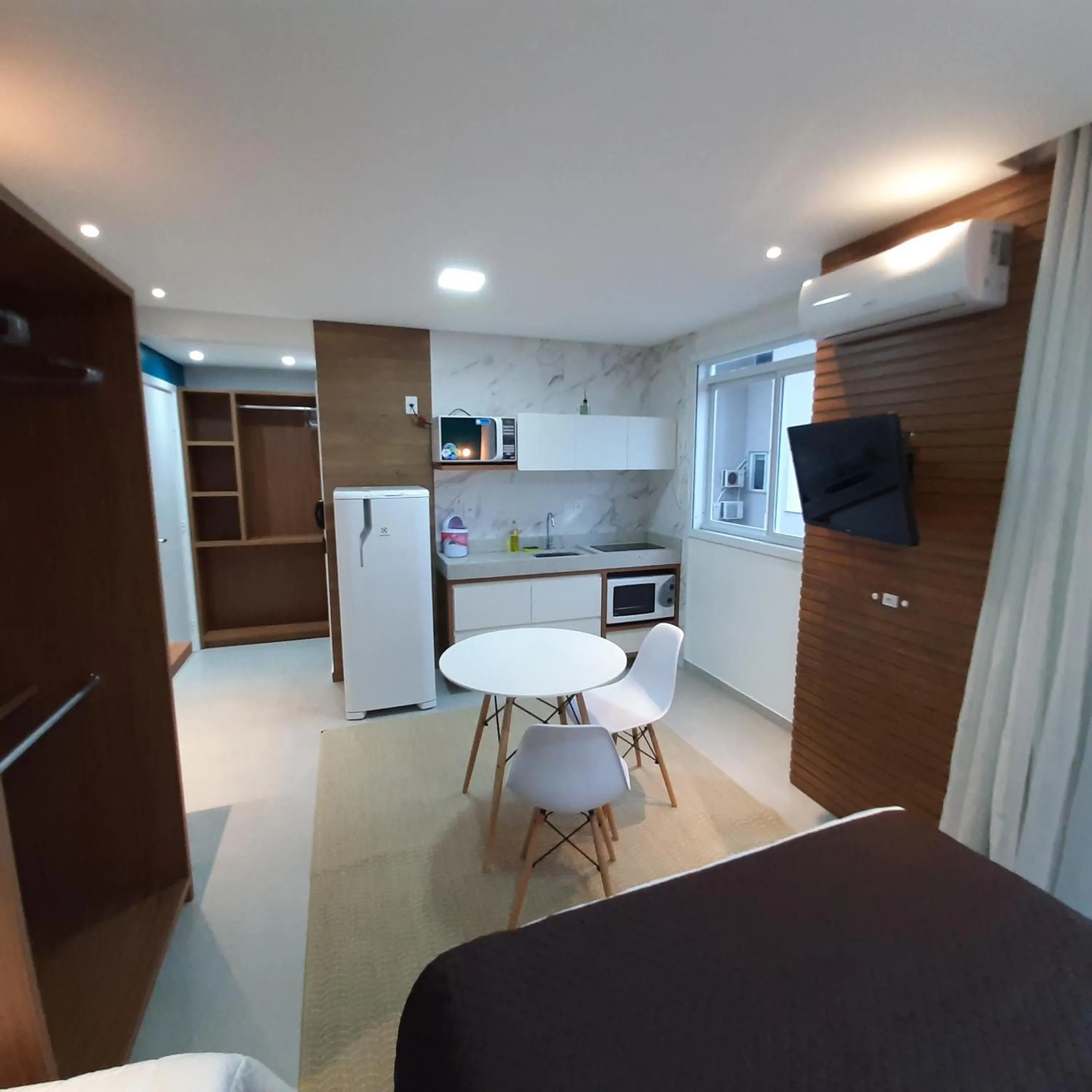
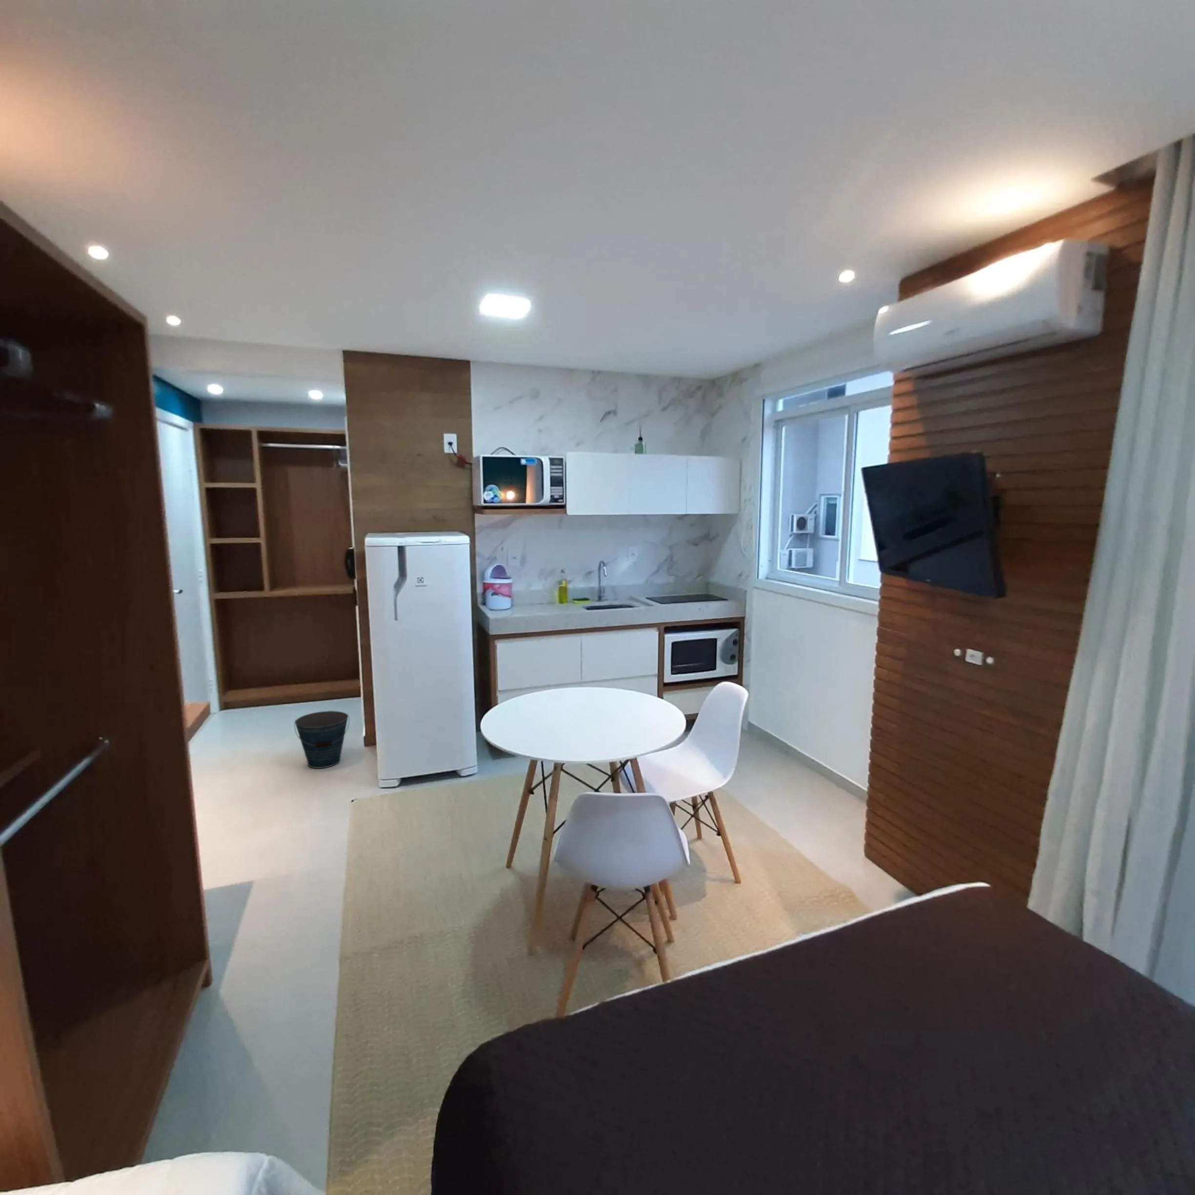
+ bucket (323, 739)
